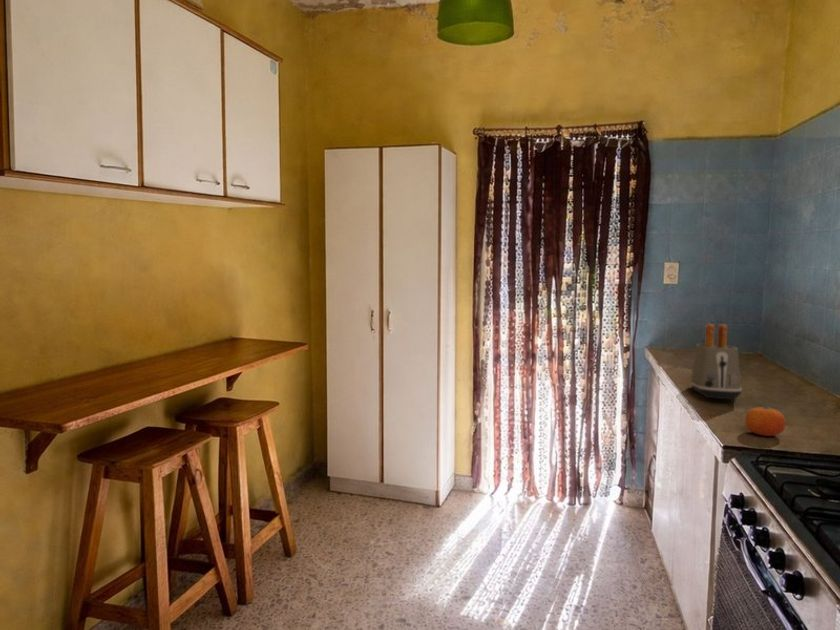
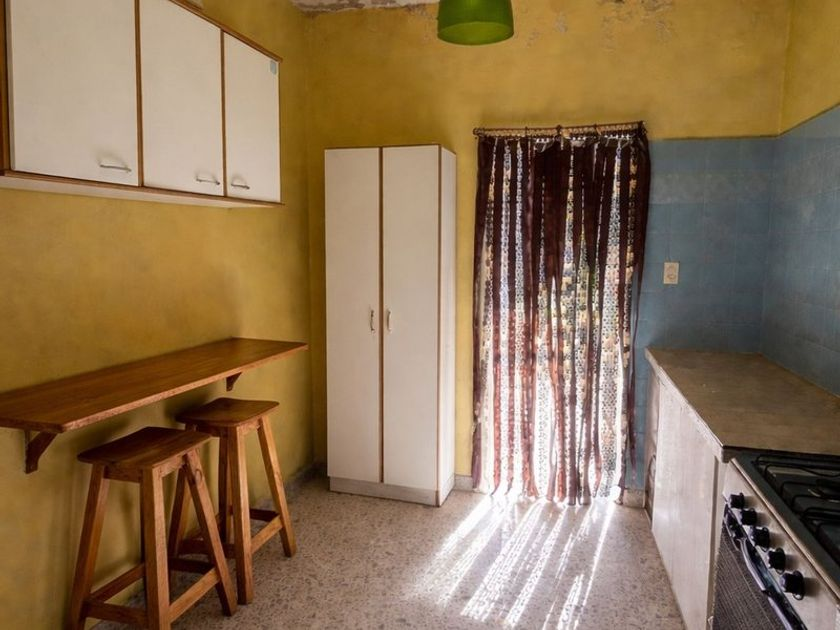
- fruit (765, 421)
- toaster (716, 360)
